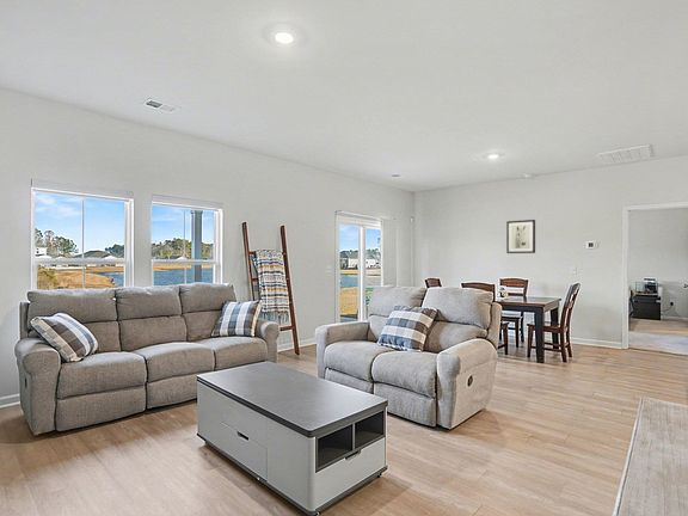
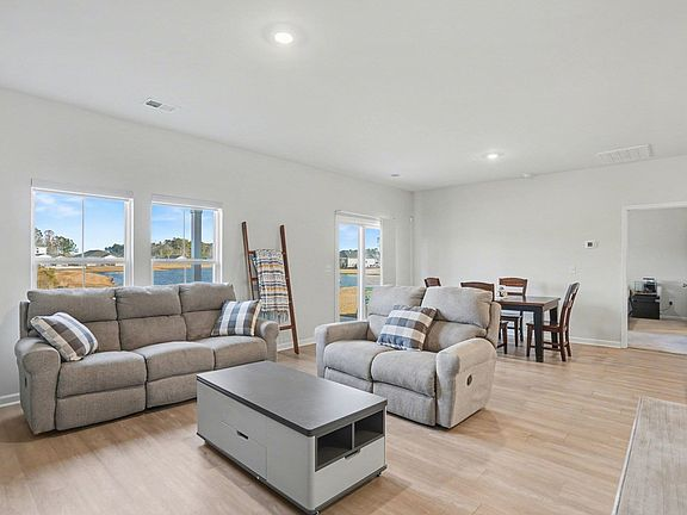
- wall art (521, 236)
